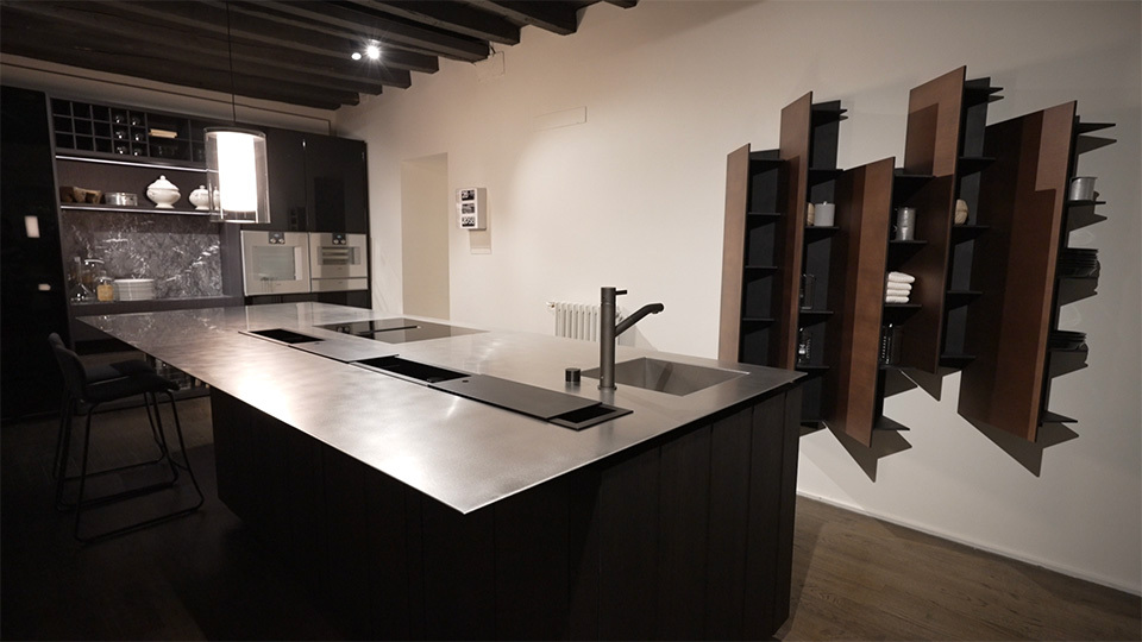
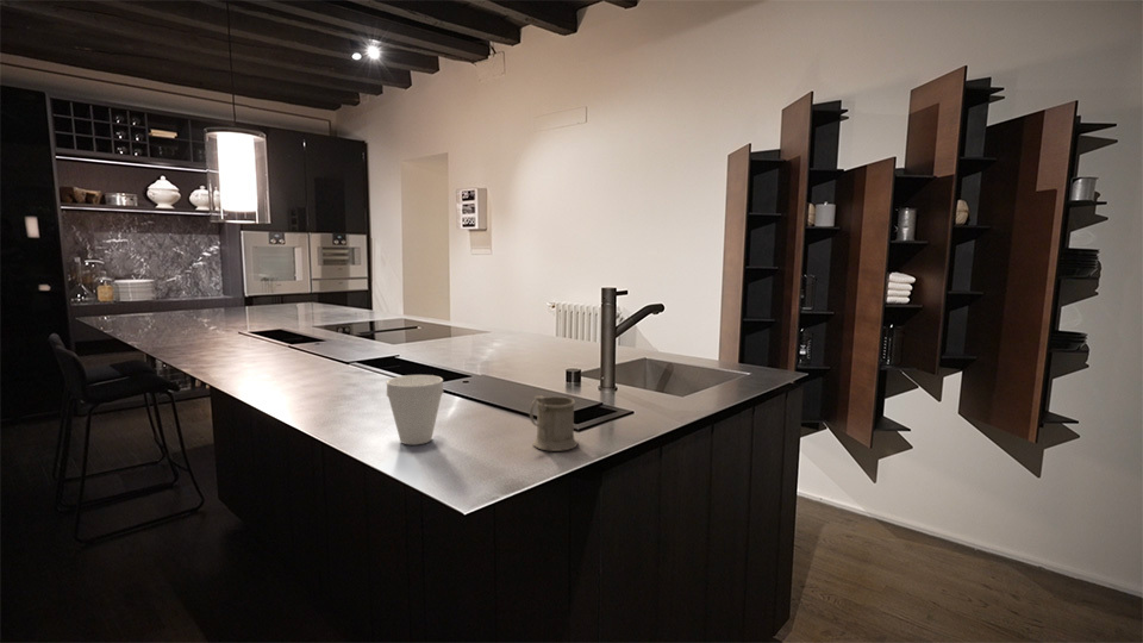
+ cup (416, 410)
+ mug (549, 419)
